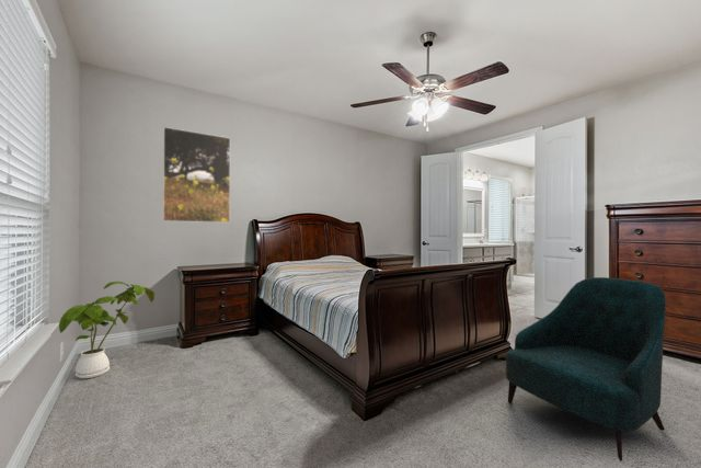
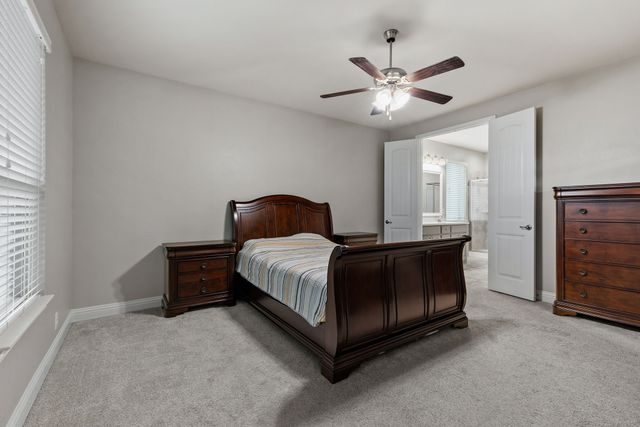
- armchair (585, 349)
- house plant (112, 324)
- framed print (198, 176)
